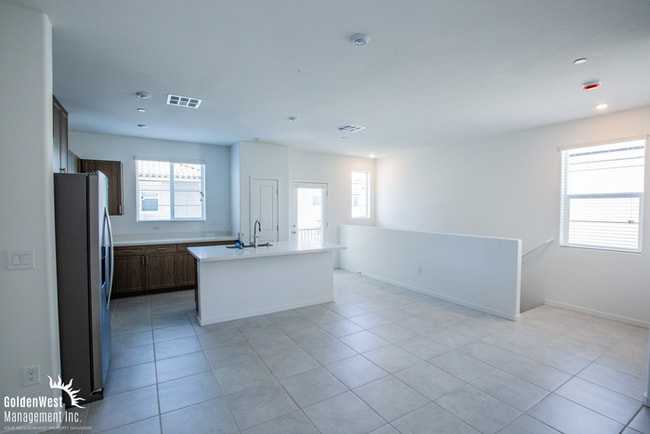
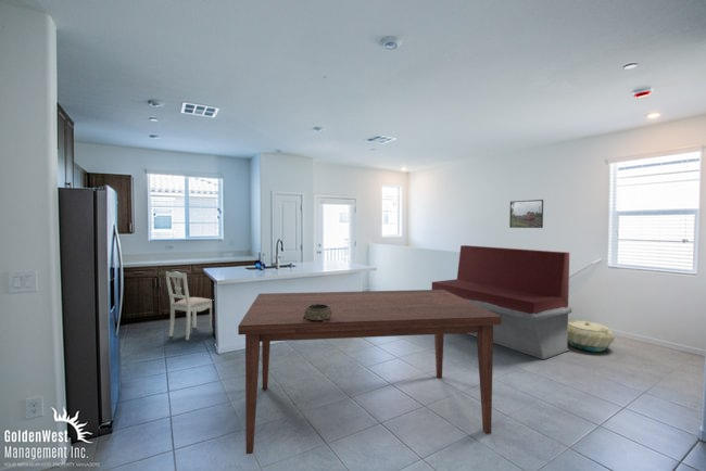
+ dining chair (191, 301)
+ dining table (363, 336)
+ decorative bowl (318, 311)
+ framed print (526, 214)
+ basket (587, 334)
+ bench (492, 293)
